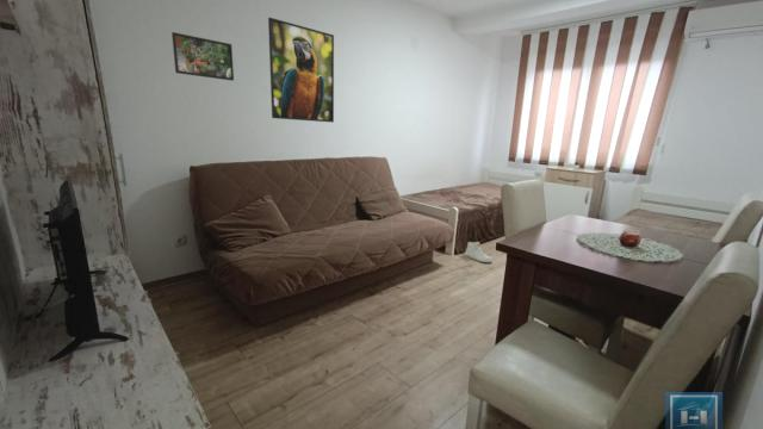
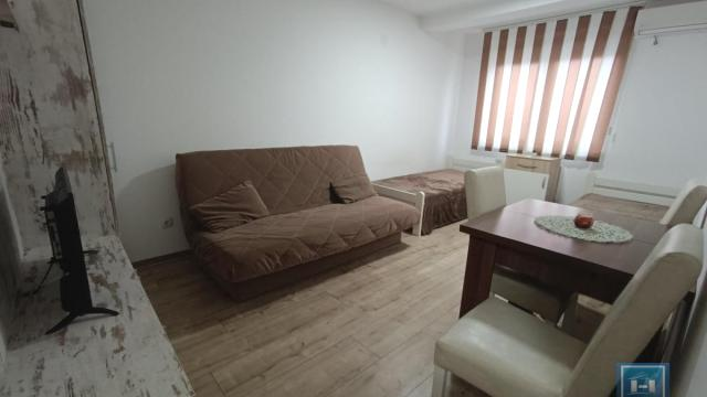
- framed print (304, 74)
- sneaker (478, 250)
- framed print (204, 57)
